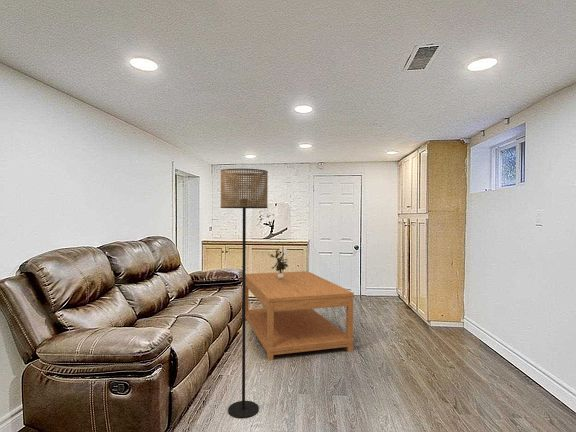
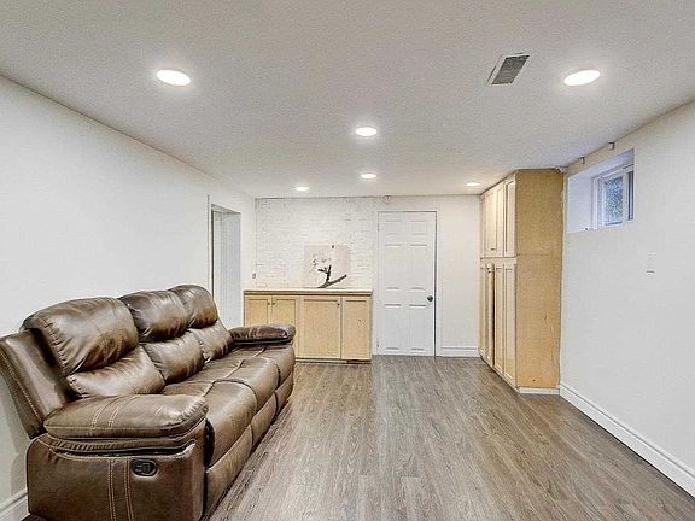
- potted plant (278, 263)
- coffee table (291, 307)
- floor lamp (243, 290)
